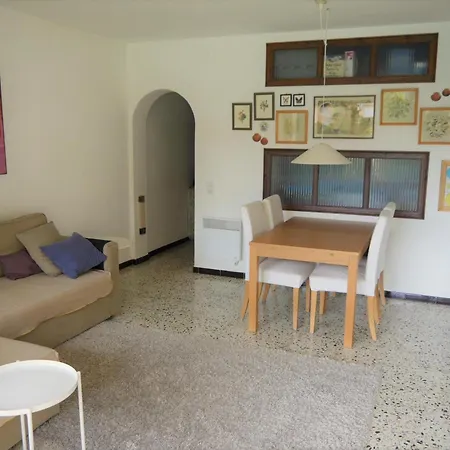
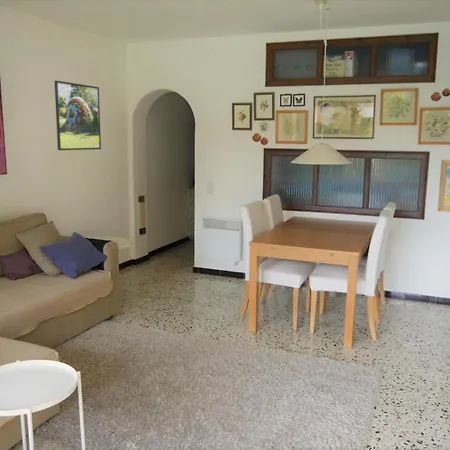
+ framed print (79, 117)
